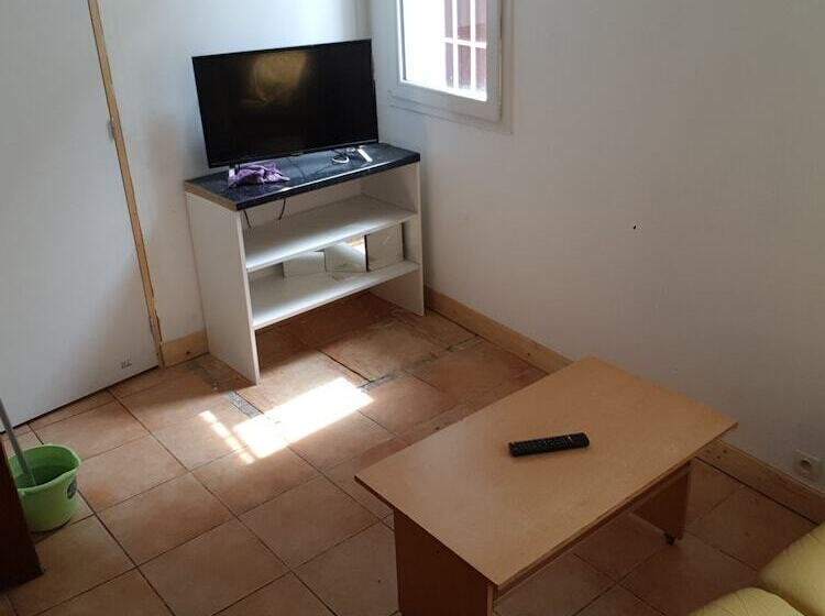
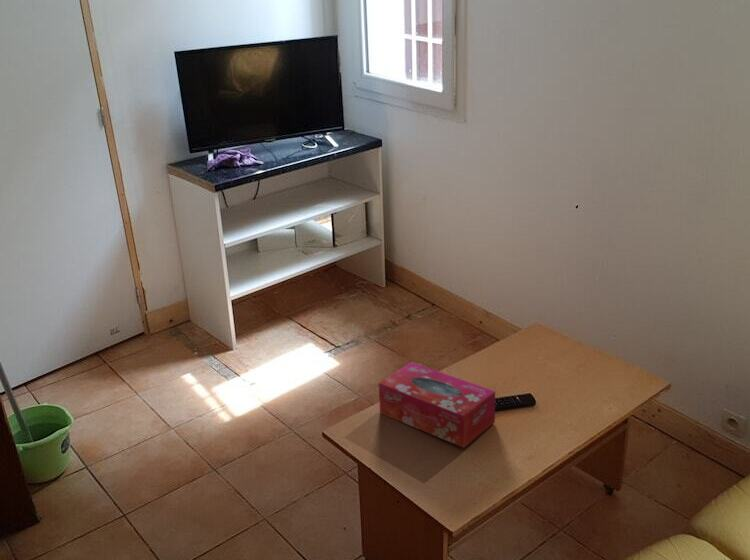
+ tissue box (436, 402)
